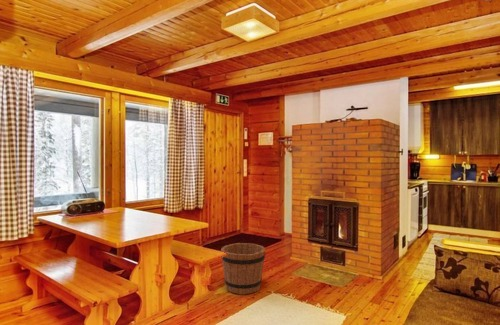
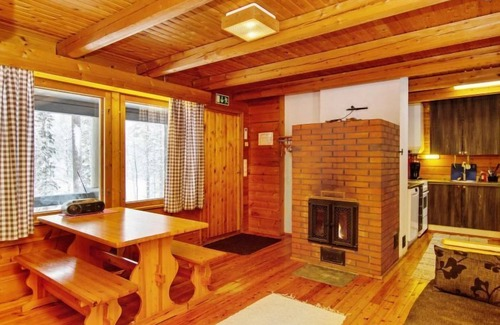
- bucket (243, 267)
